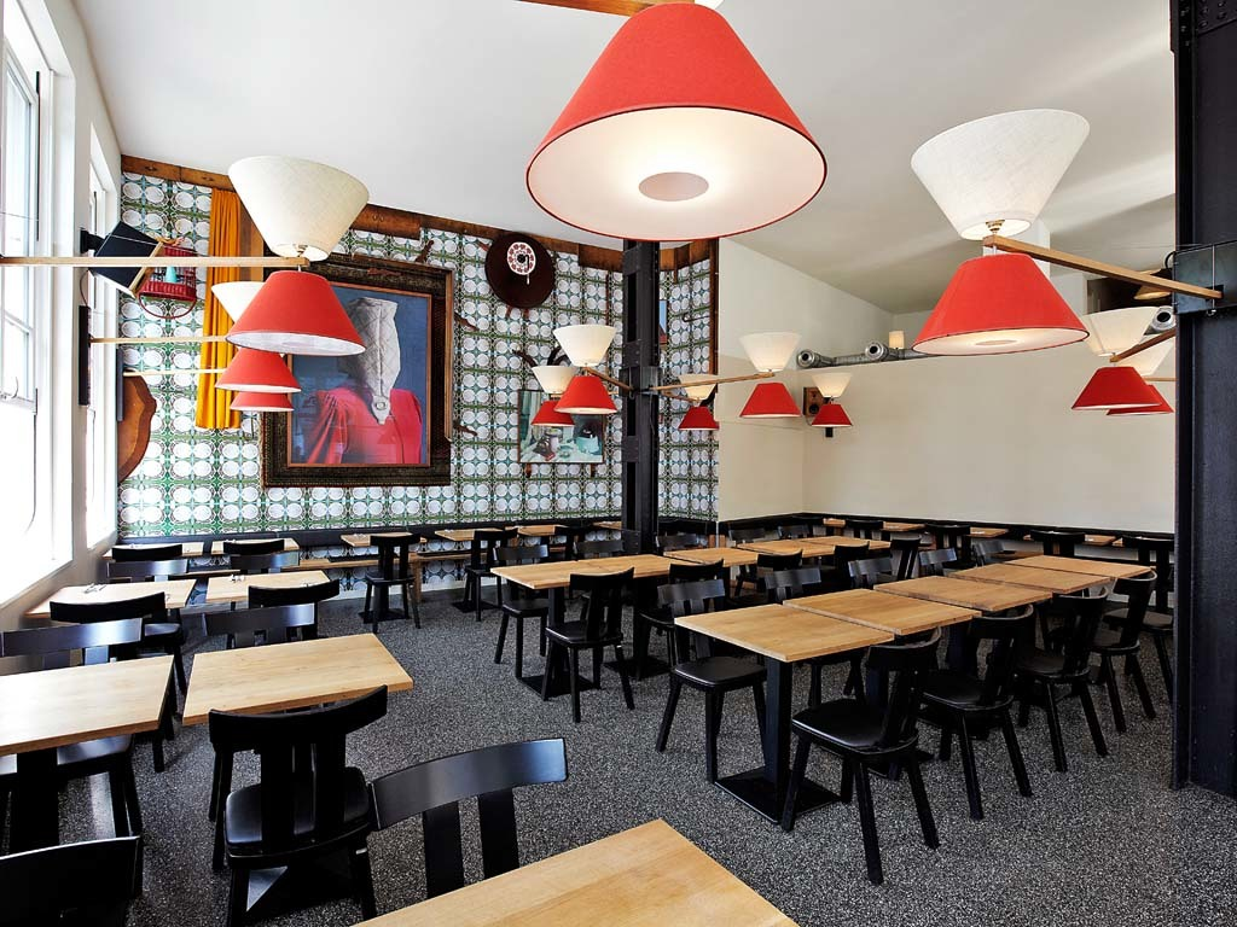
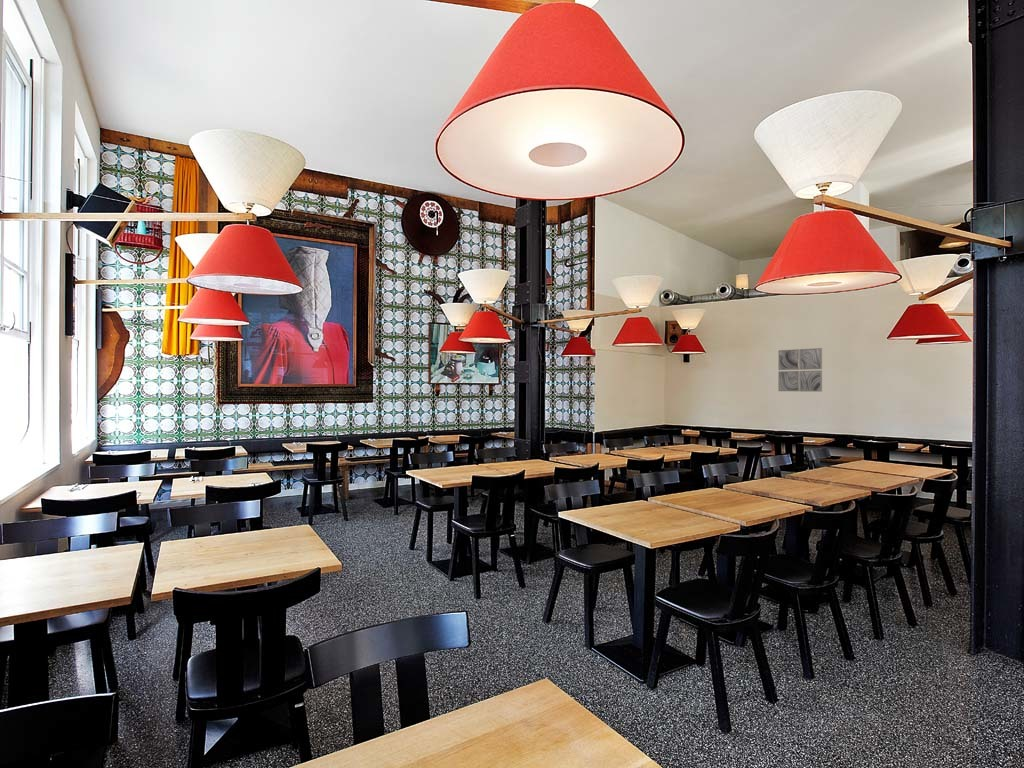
+ wall art (800, 369)
